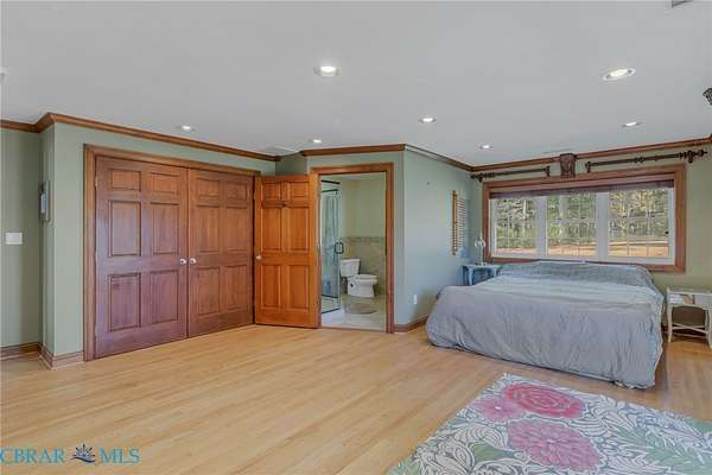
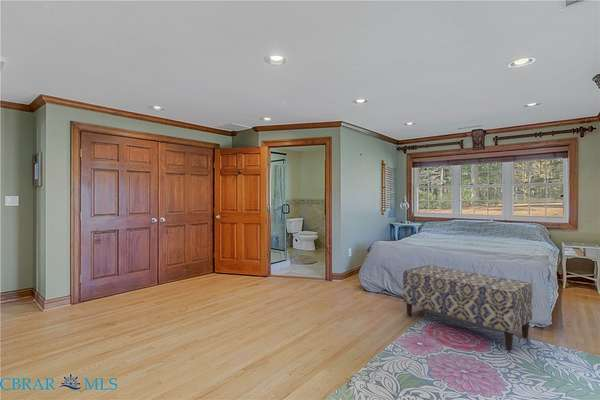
+ bench (462, 300)
